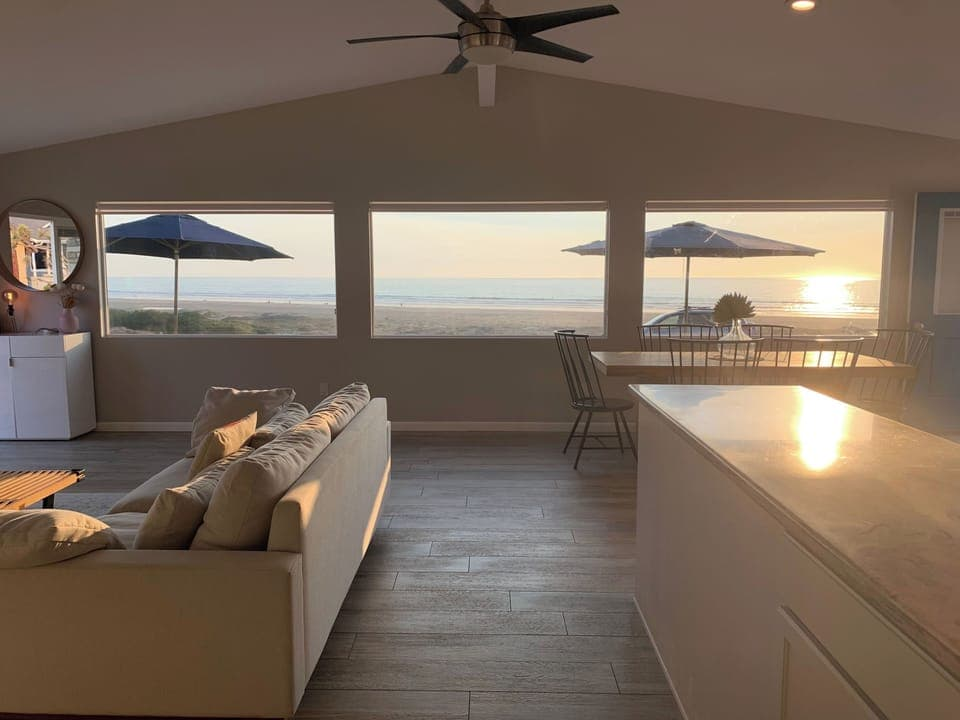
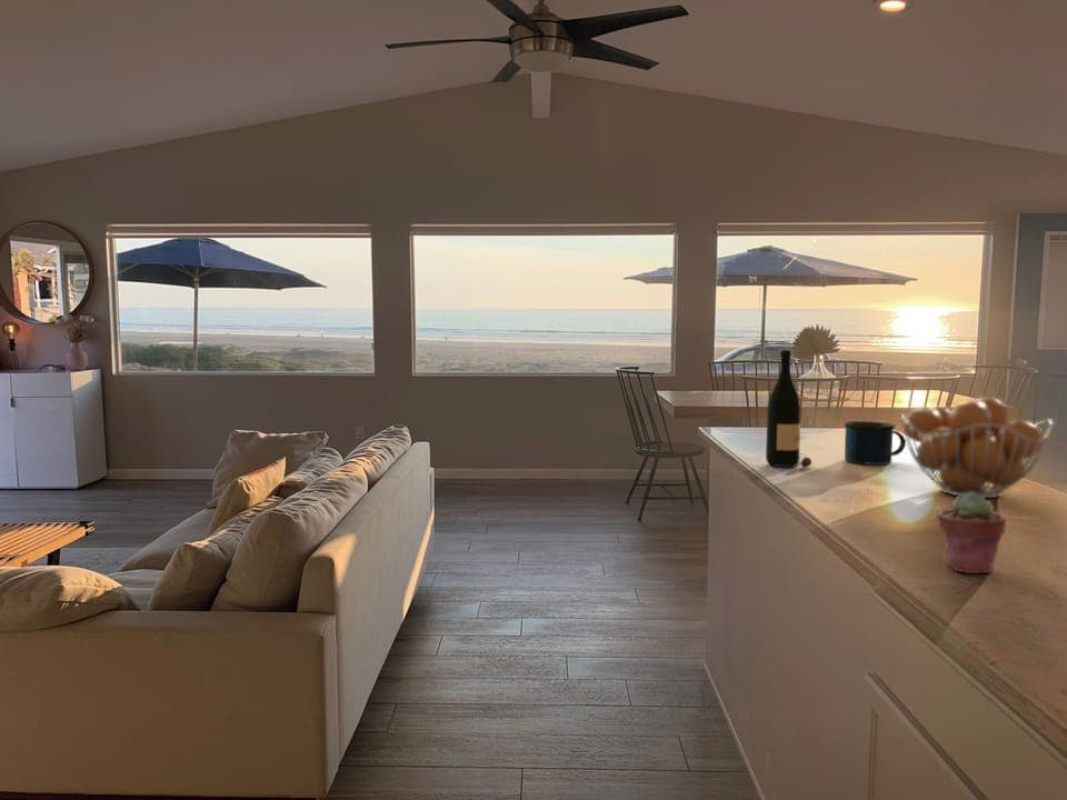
+ mug (874, 442)
+ wine bottle (790, 407)
+ potted succulent (970, 529)
+ fruit basket (971, 446)
